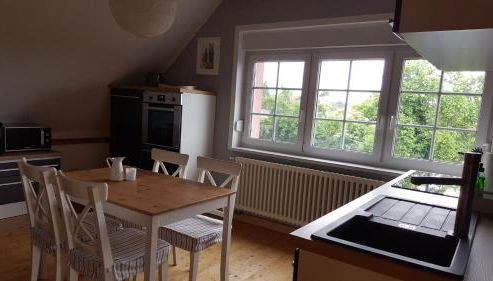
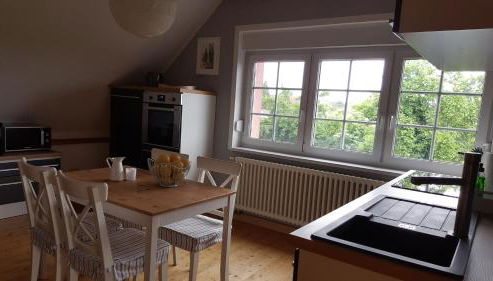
+ fruit basket (169, 169)
